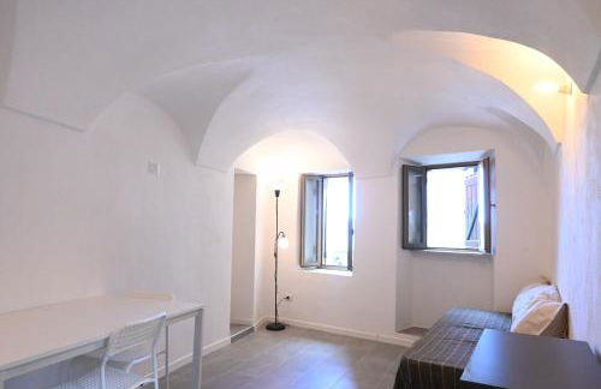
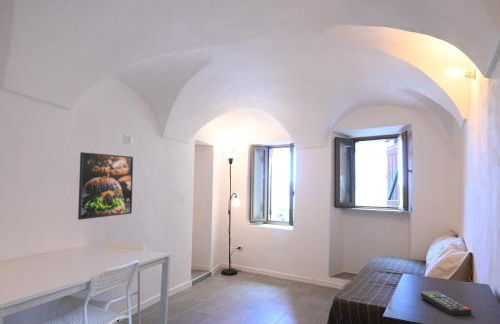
+ remote control (444, 302)
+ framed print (108, 185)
